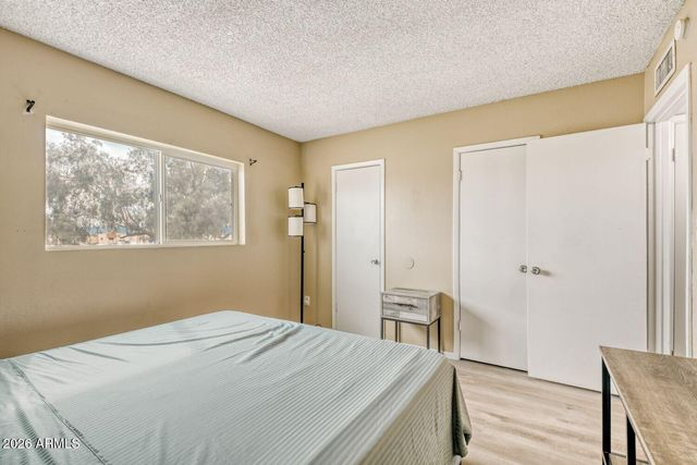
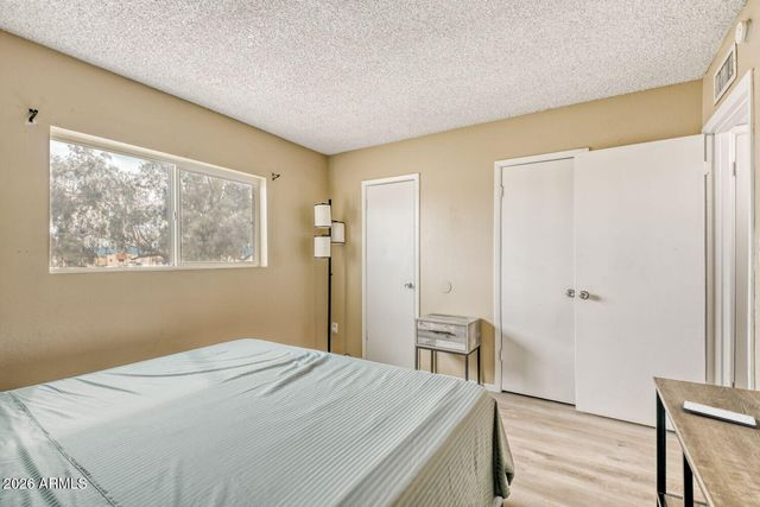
+ smartphone (717, 413)
